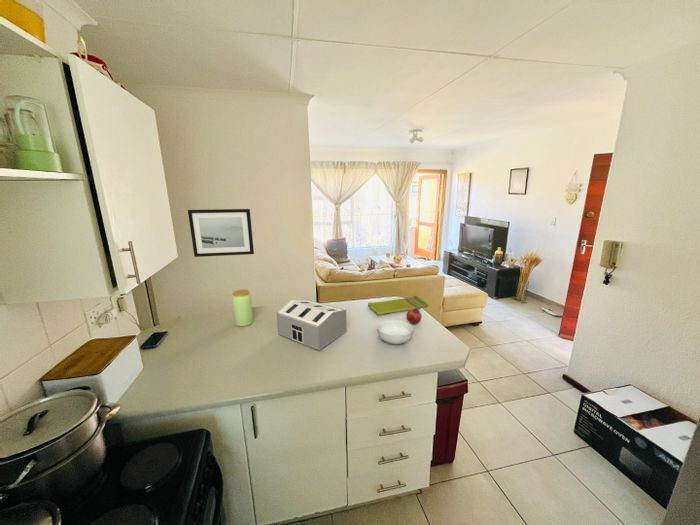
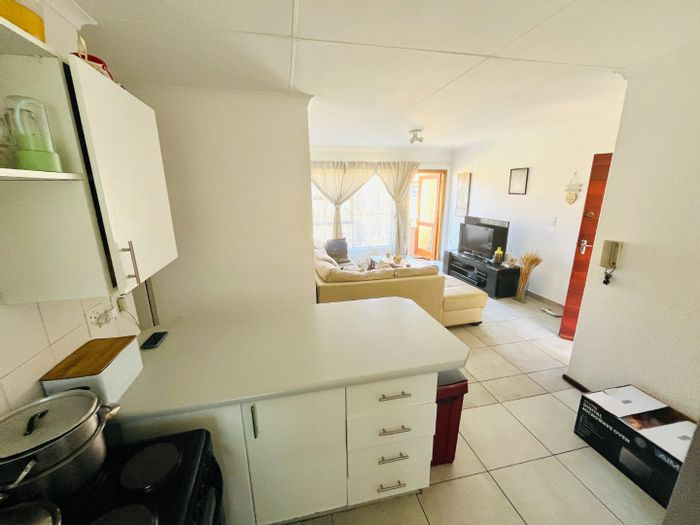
- dish towel (398, 304)
- fruit (413, 315)
- wall art (222, 232)
- jar (242, 307)
- toaster (311, 319)
- cereal bowl (394, 333)
